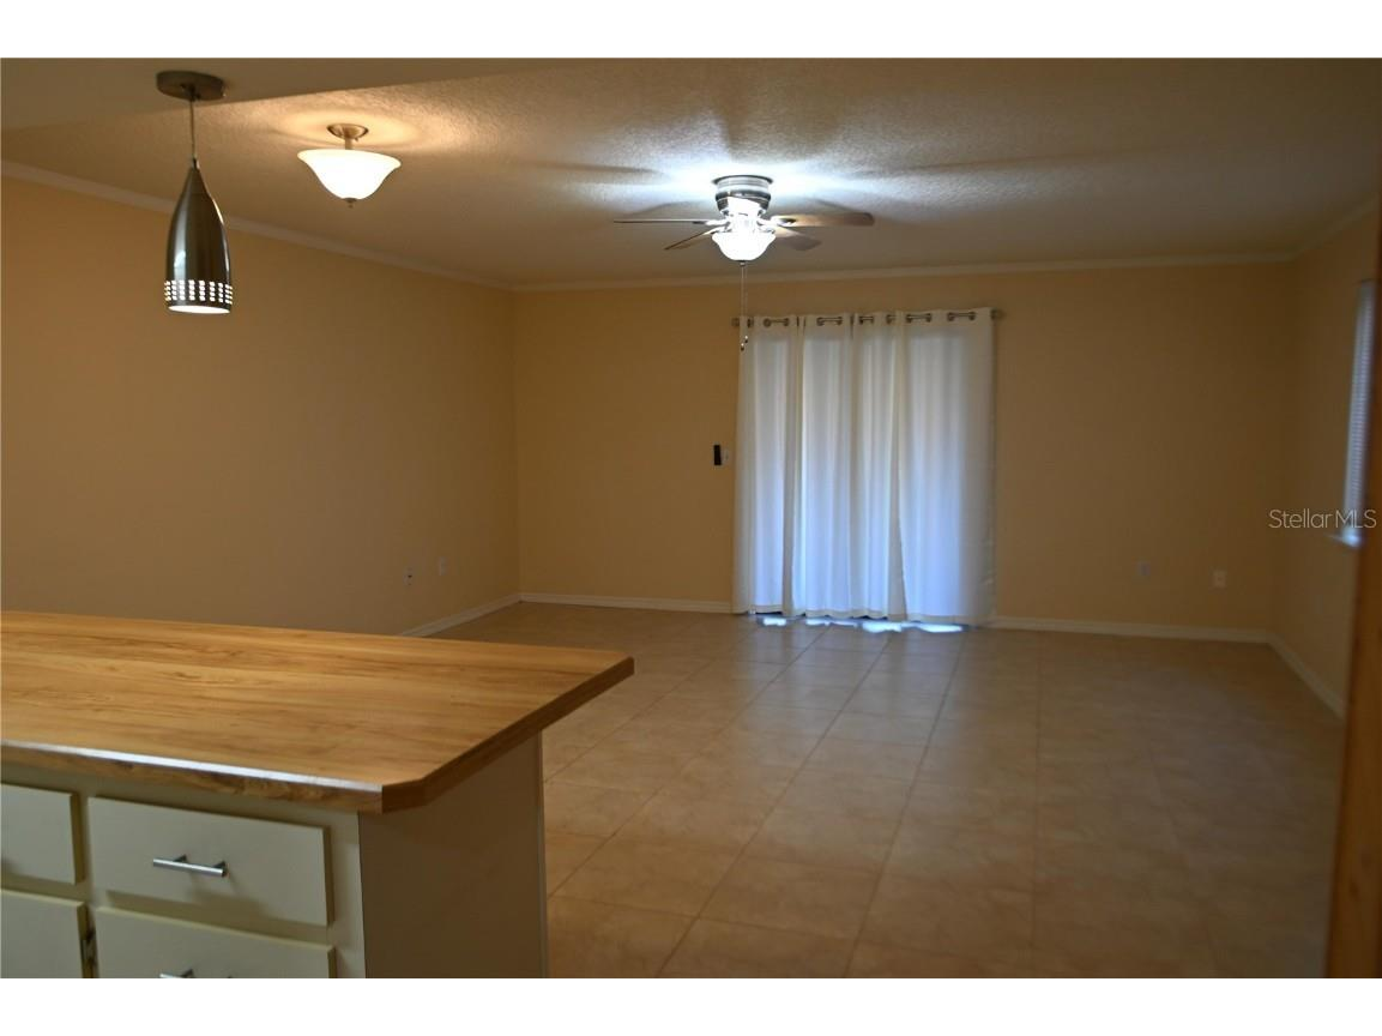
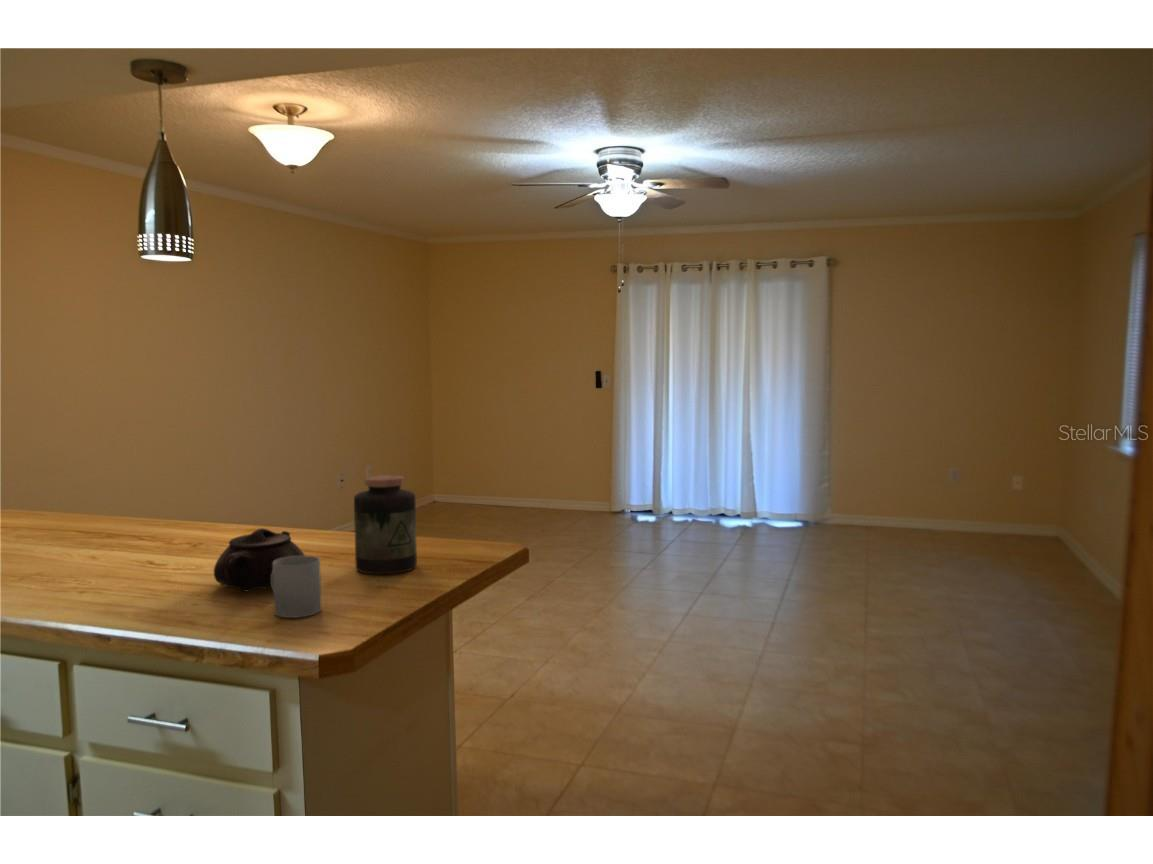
+ teapot (258, 556)
+ mug (291, 584)
+ jar (385, 522)
